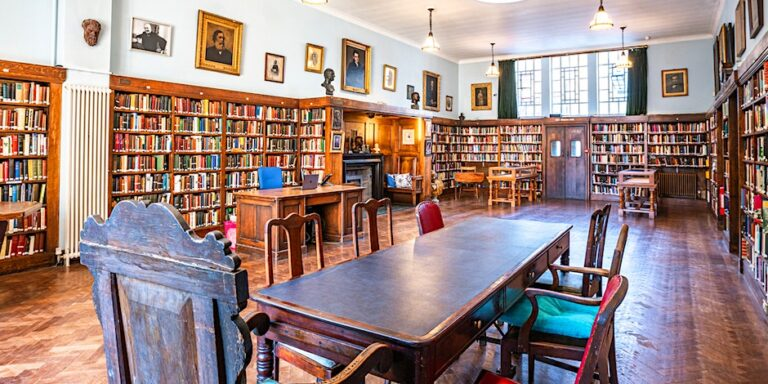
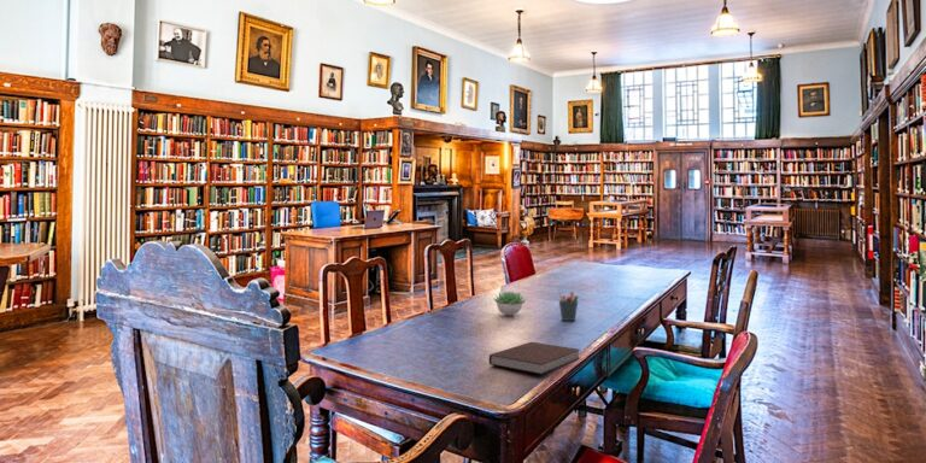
+ notebook (535, 356)
+ pen holder (568, 304)
+ succulent plant (509, 303)
